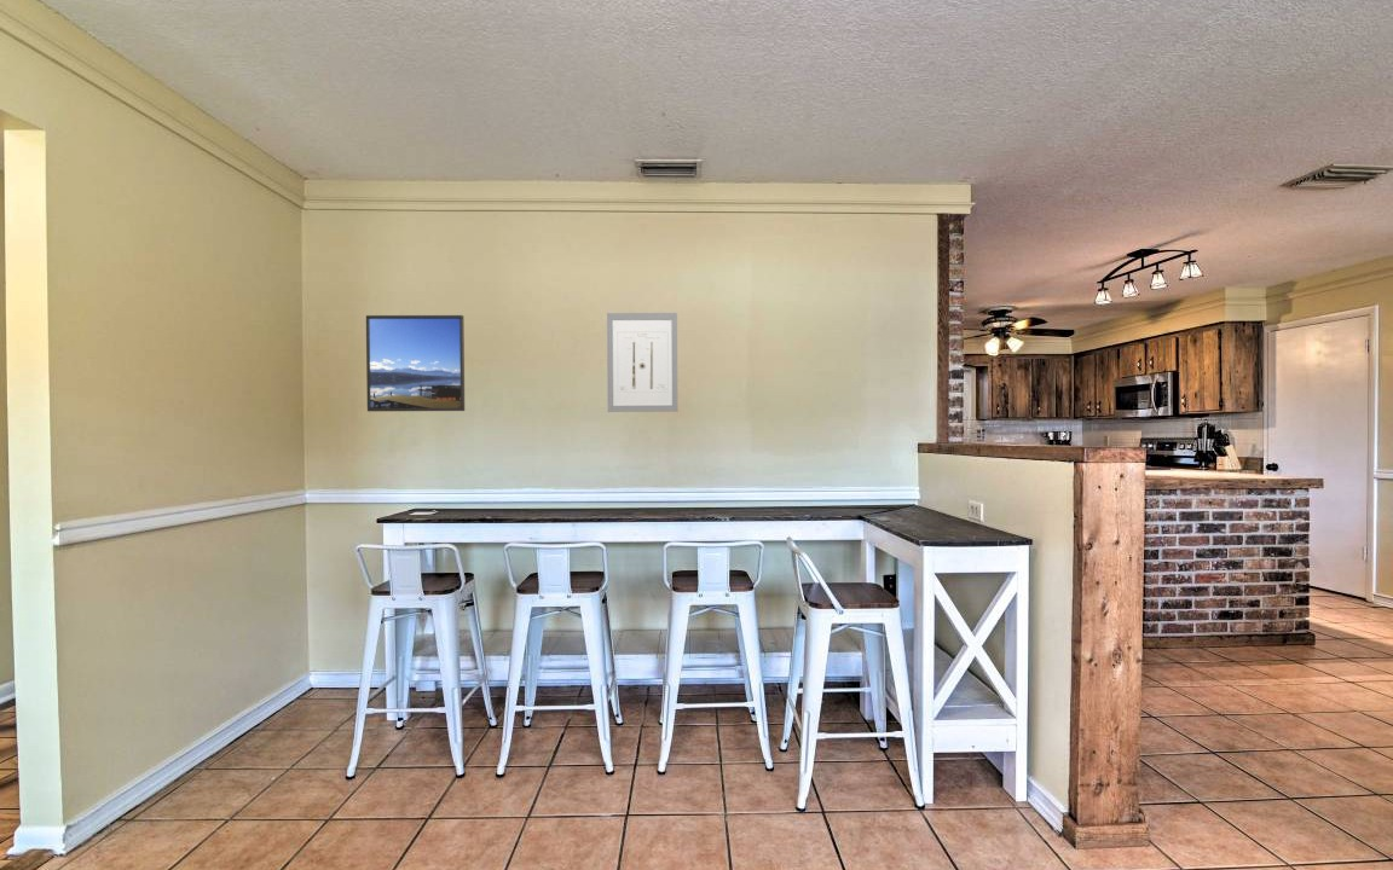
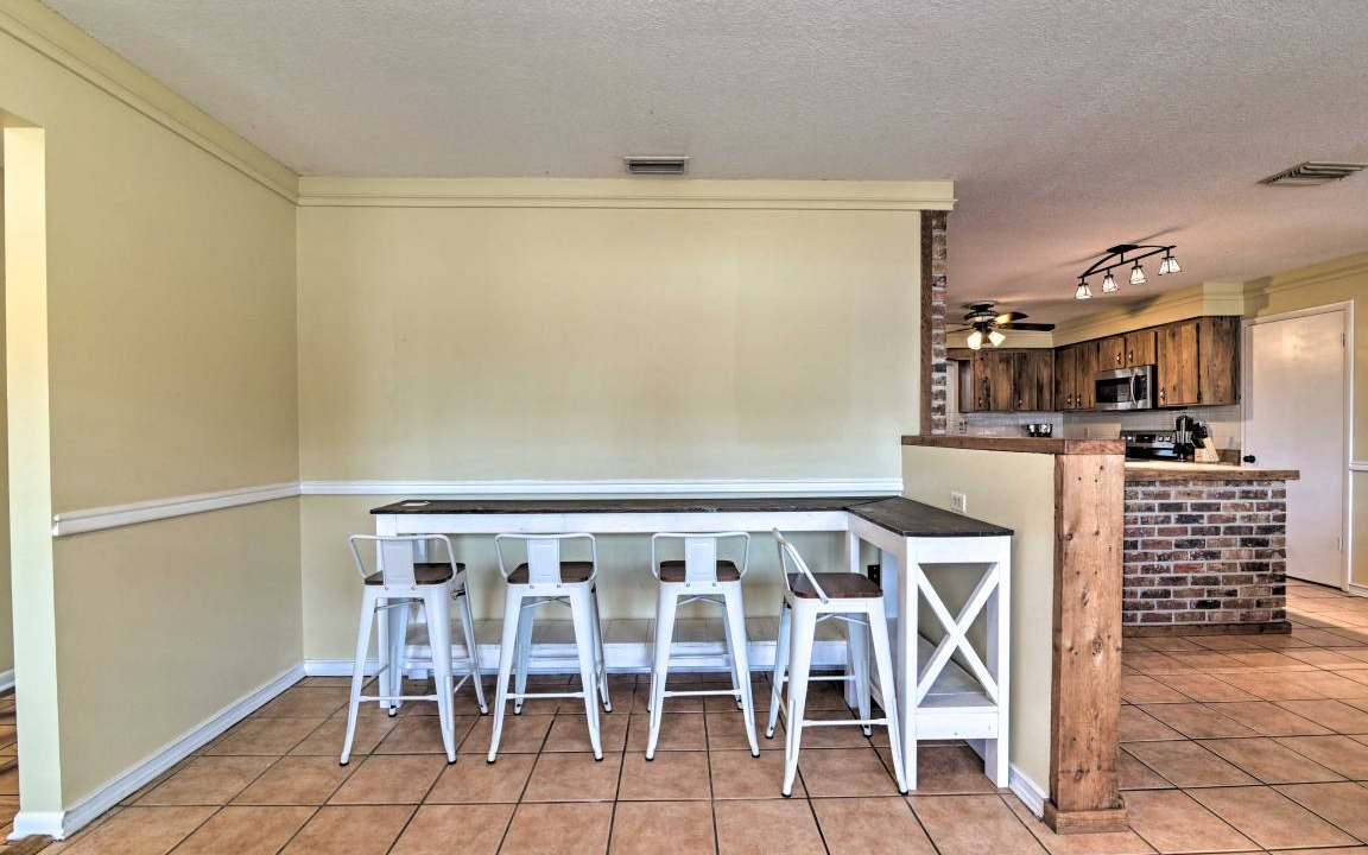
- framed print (415, 362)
- wall art (642, 361)
